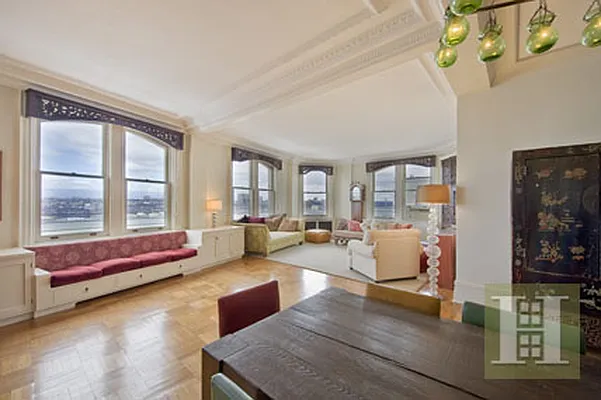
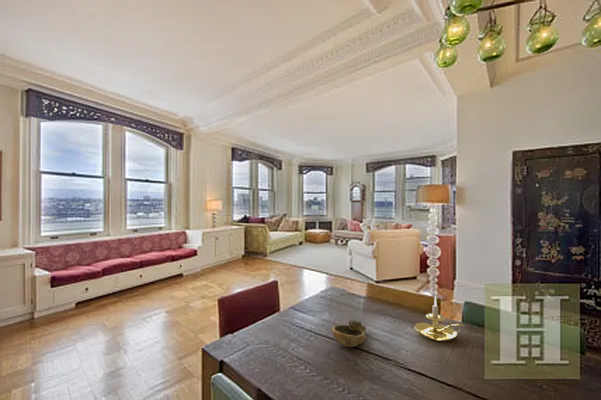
+ candle holder (438, 315)
+ decorative bowl (352, 330)
